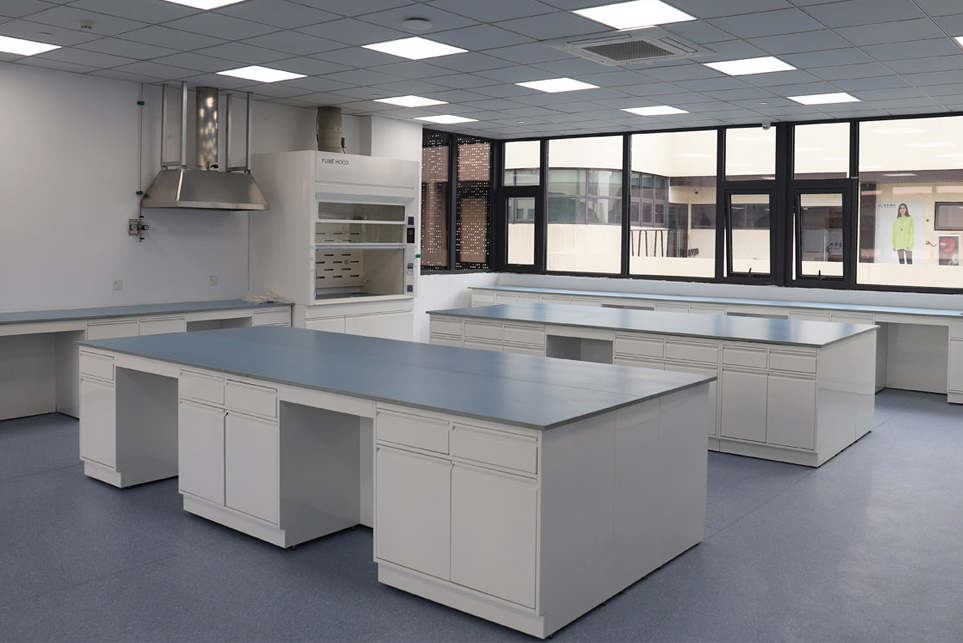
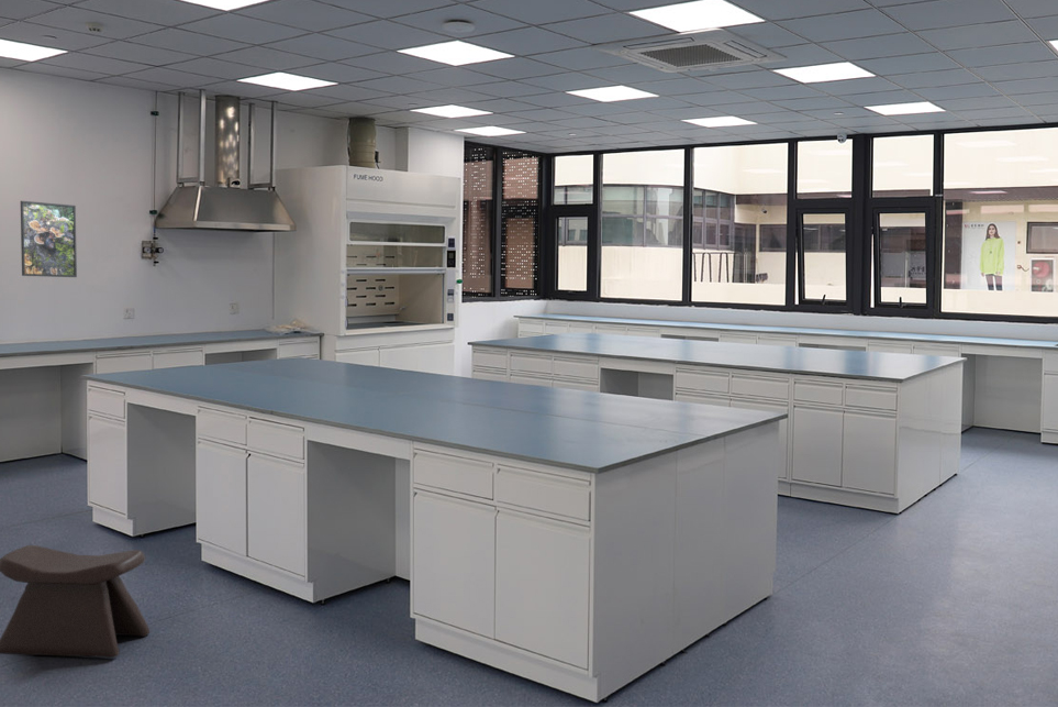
+ stool (74, 597)
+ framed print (48, 240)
